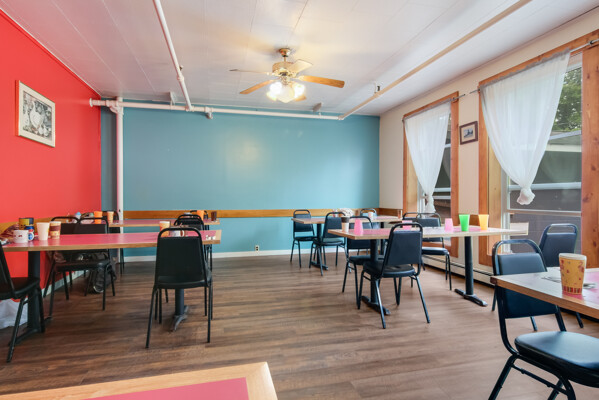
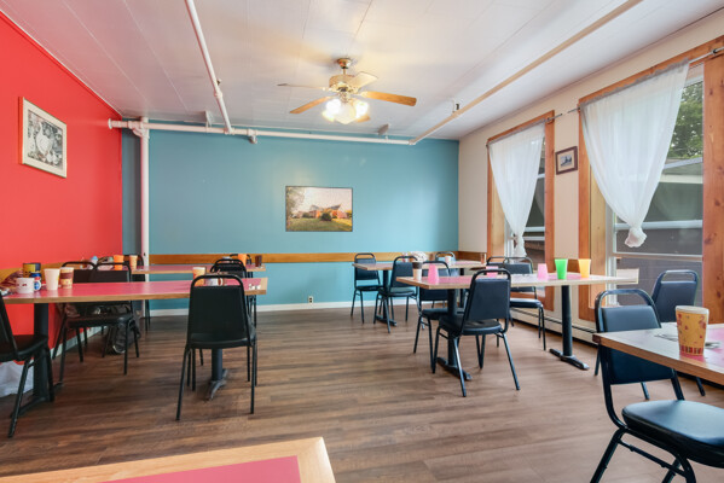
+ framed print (319, 209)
